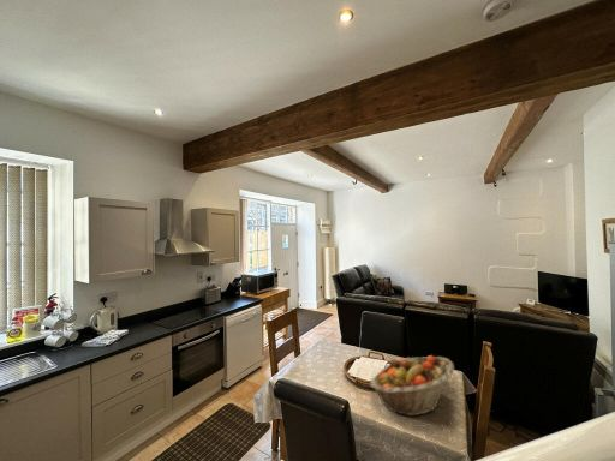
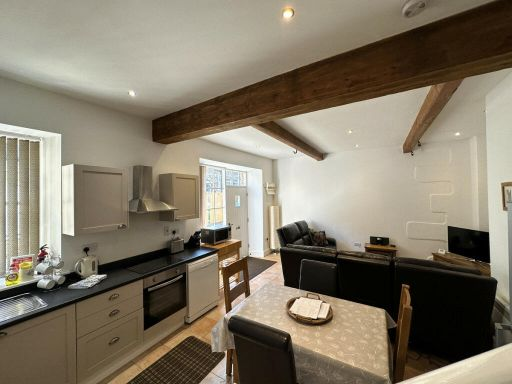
- fruit basket (412, 379)
